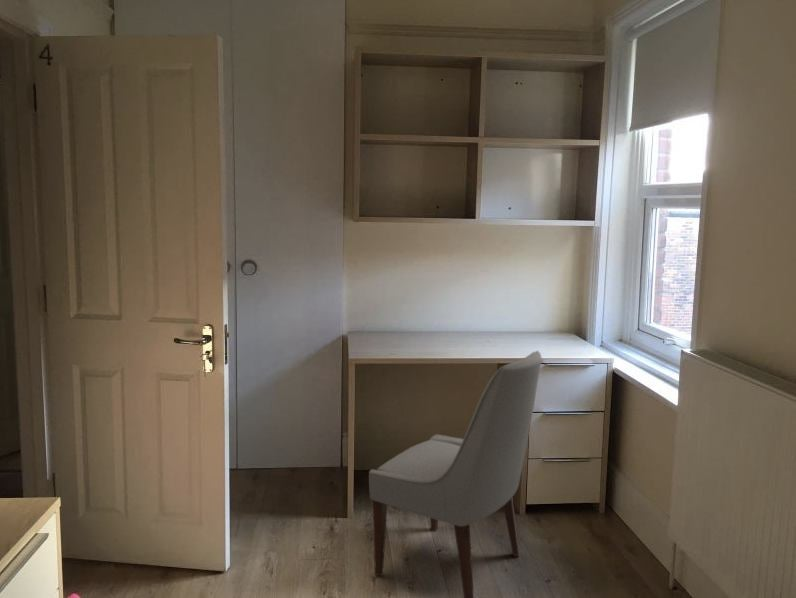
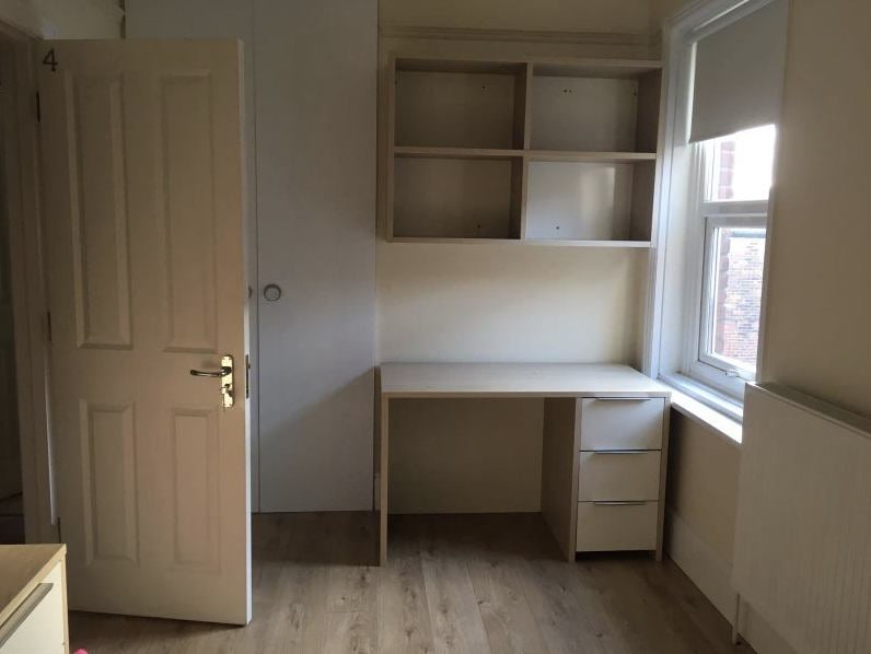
- chair (462, 460)
